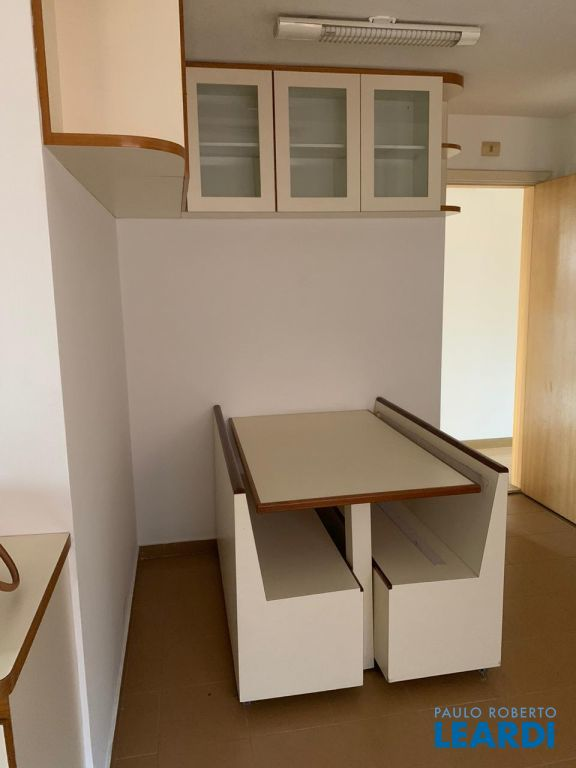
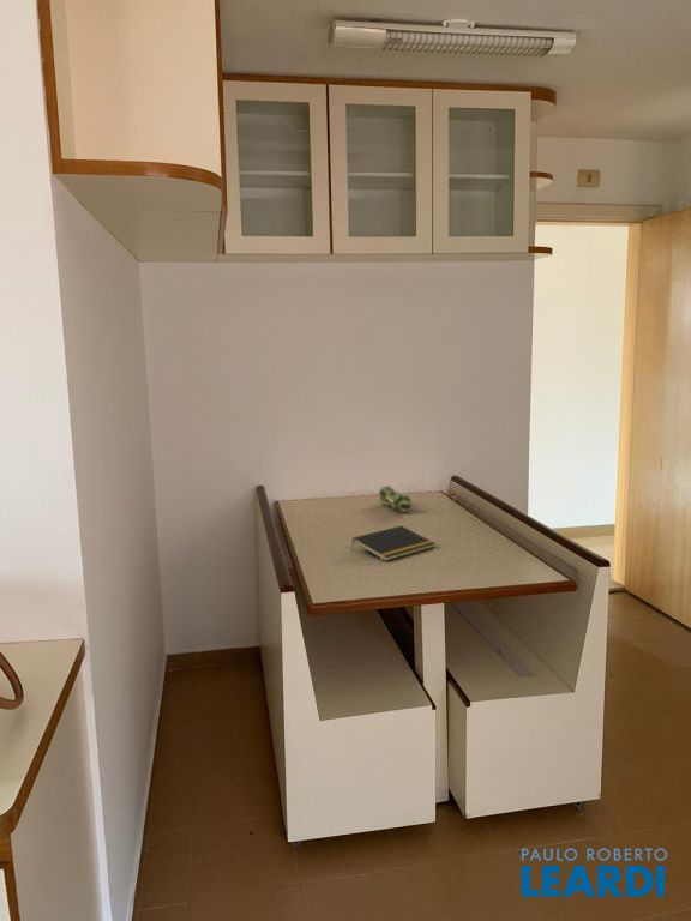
+ pencil case (395, 499)
+ notepad (393, 542)
